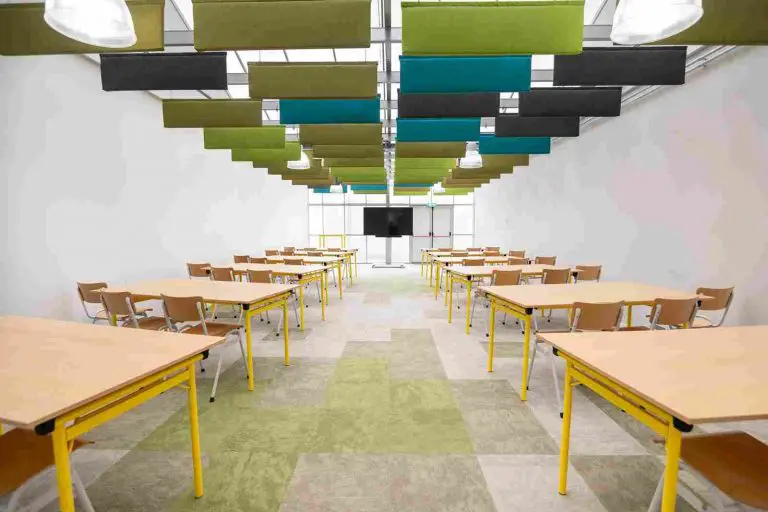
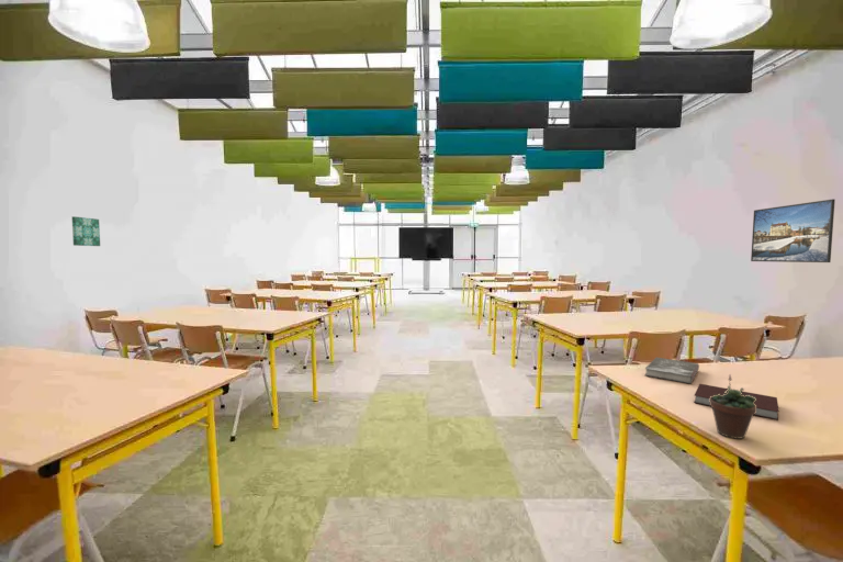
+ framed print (788, 233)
+ notebook (741, 394)
+ succulent plant (732, 404)
+ book (672, 369)
+ wall art (86, 232)
